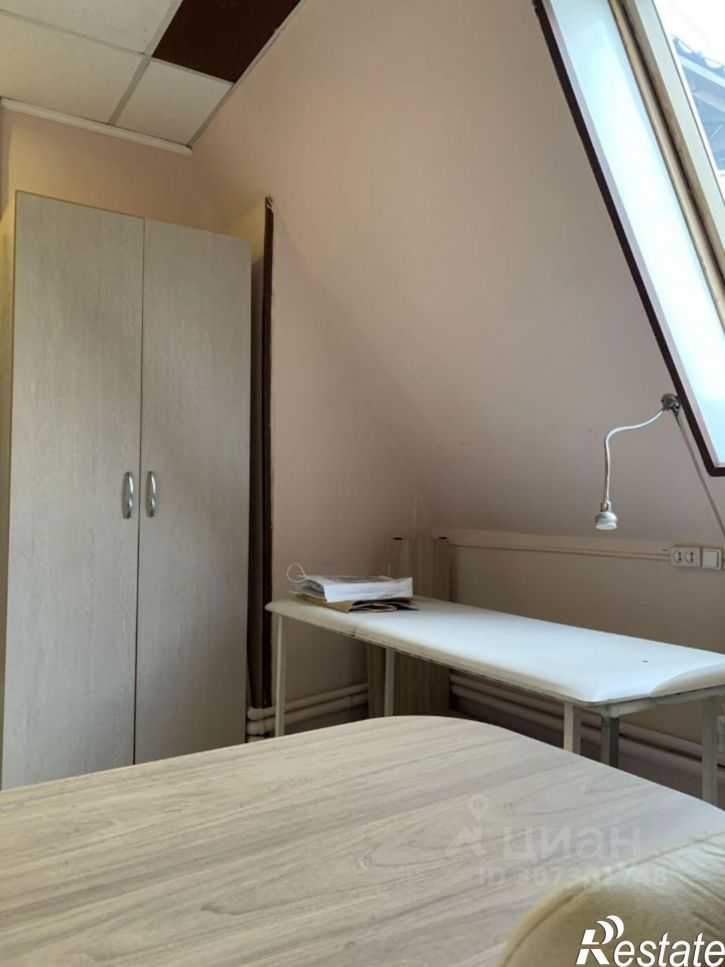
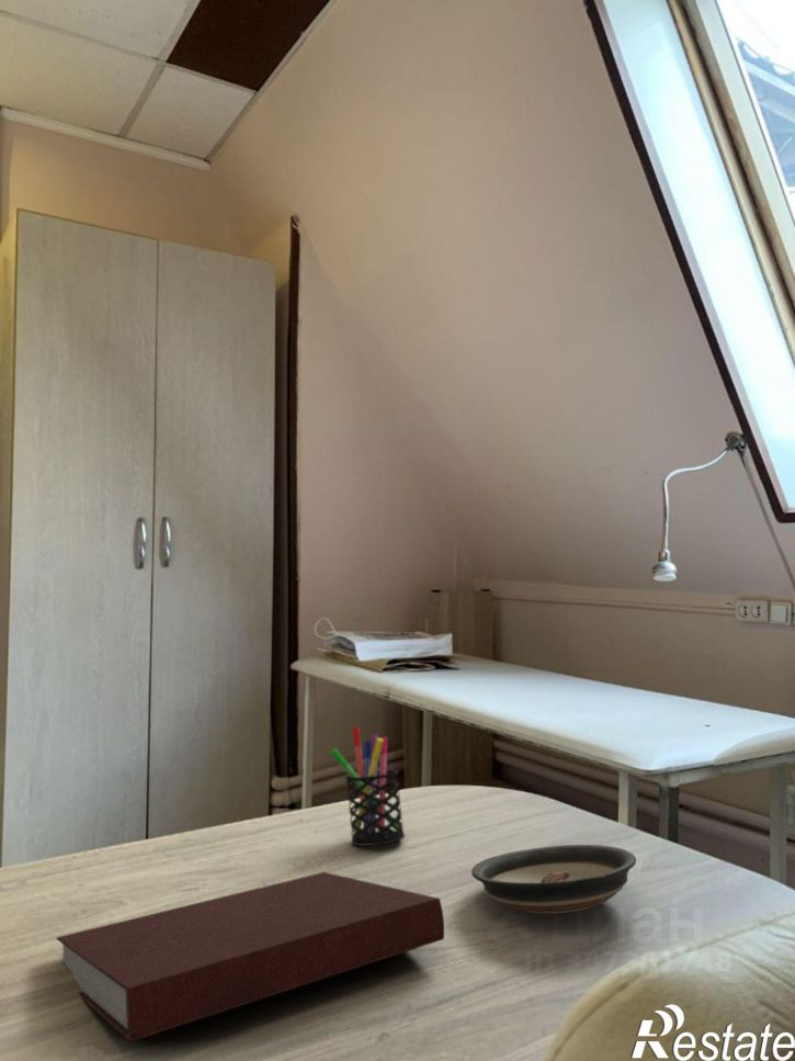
+ saucer (555, 882)
+ notebook (249, 938)
+ pen holder (365, 782)
